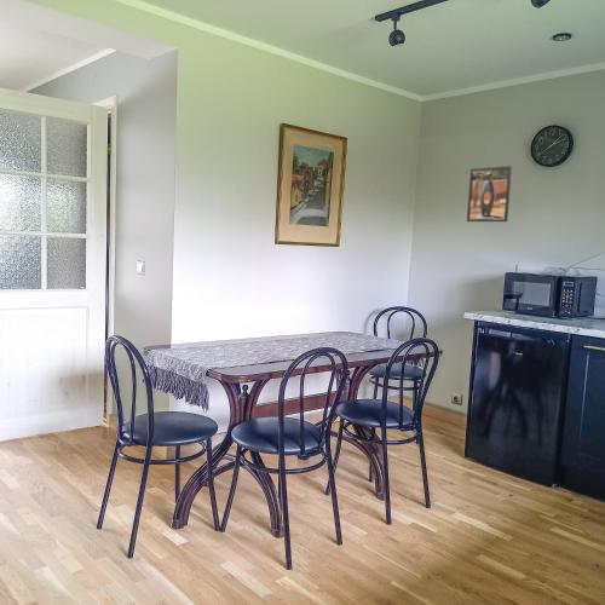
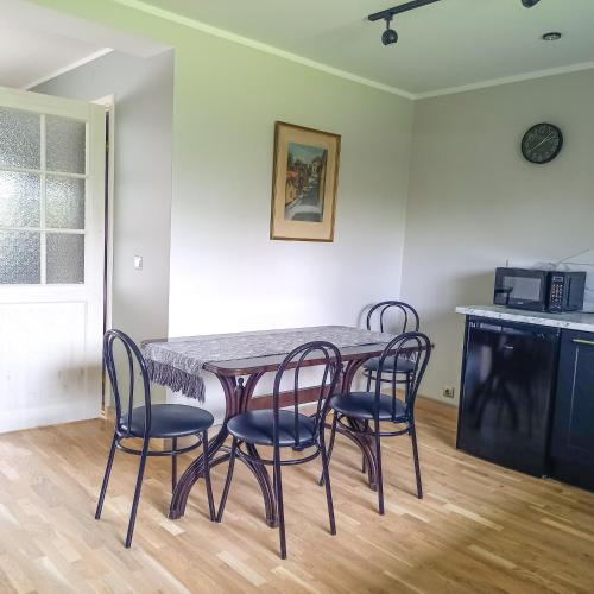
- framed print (488, 194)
